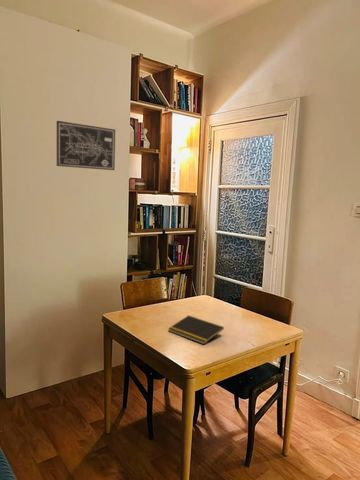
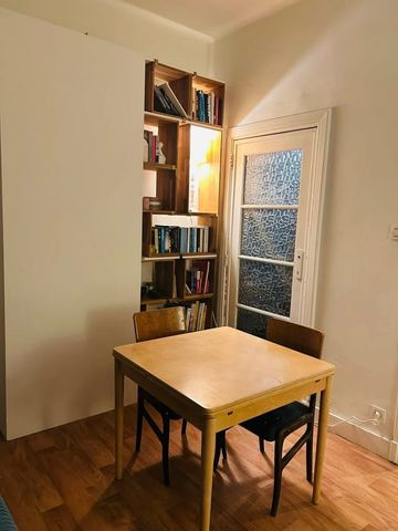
- wall art (87, 147)
- notepad (195, 328)
